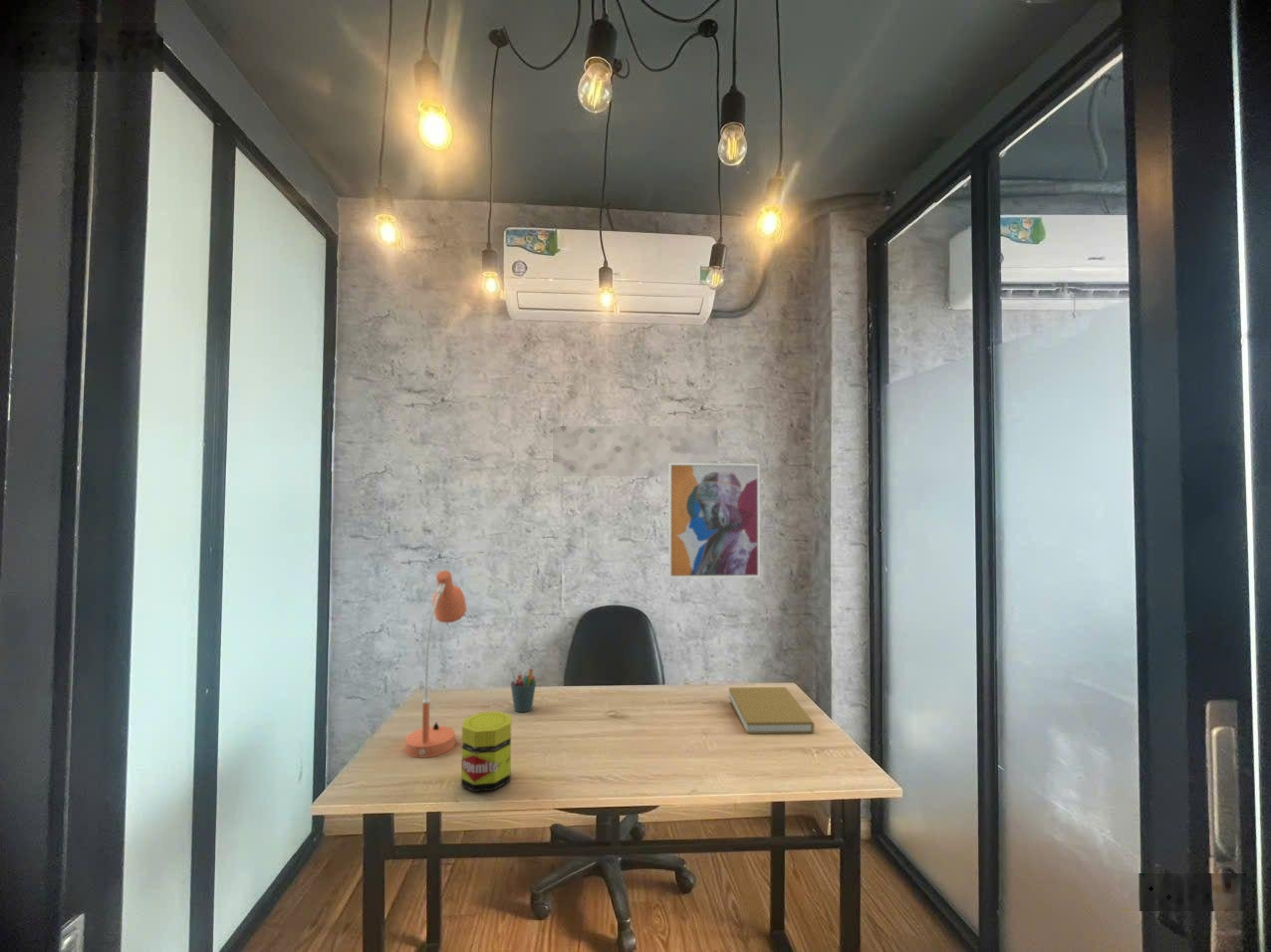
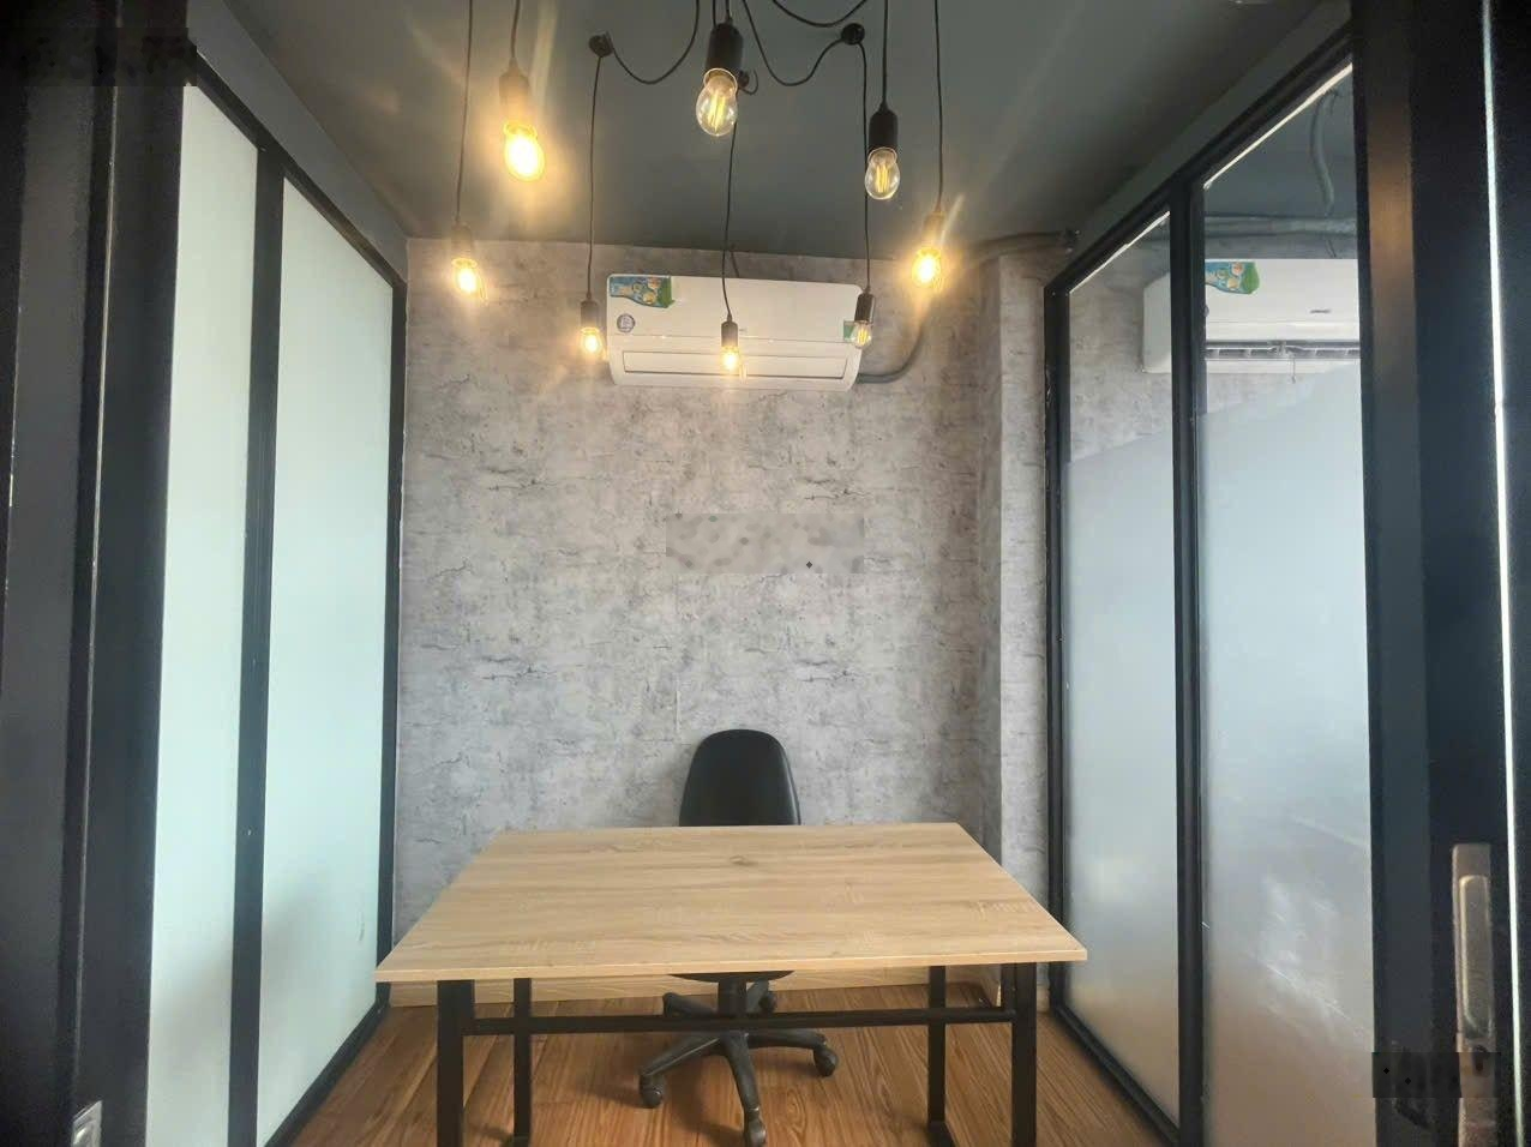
- pen holder (523, 688)
- wall art (713, 520)
- jar (486, 750)
- book (768, 708)
- desk lamp (428, 651)
